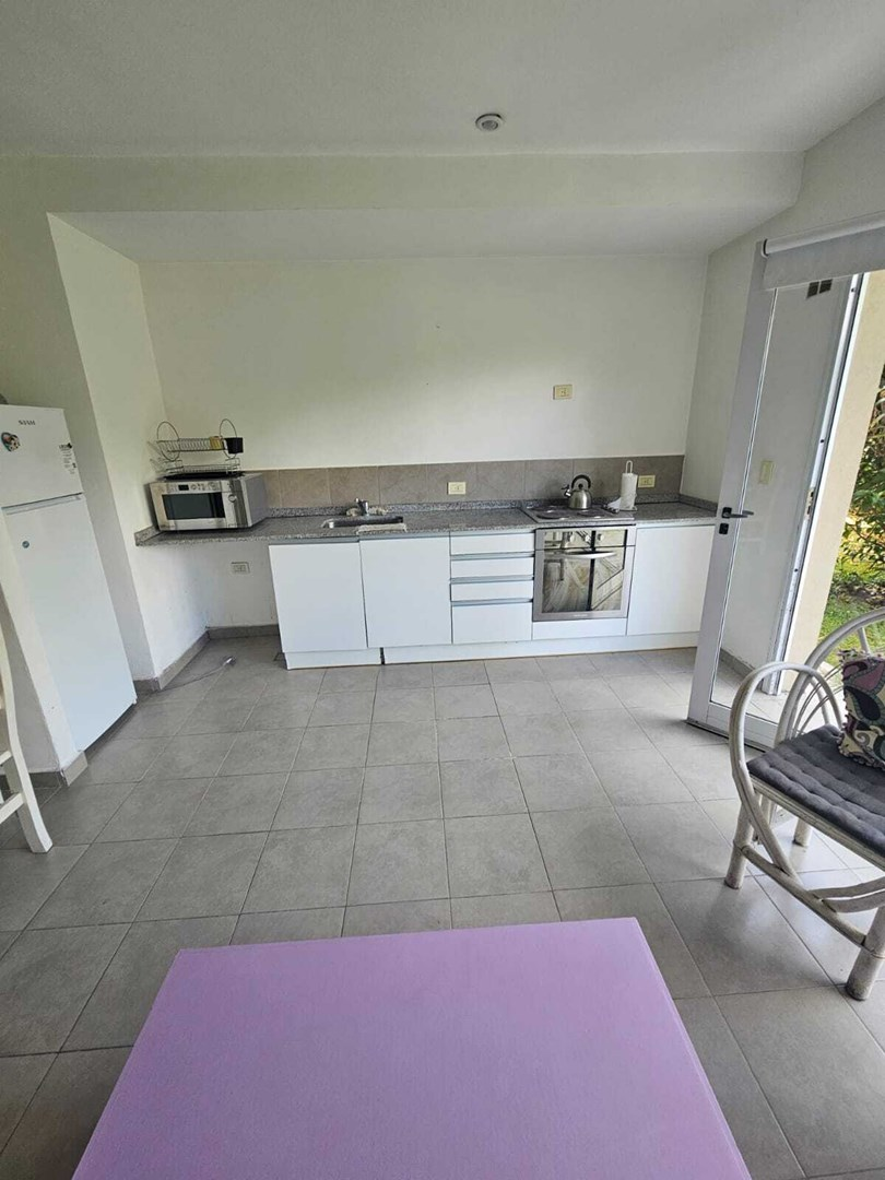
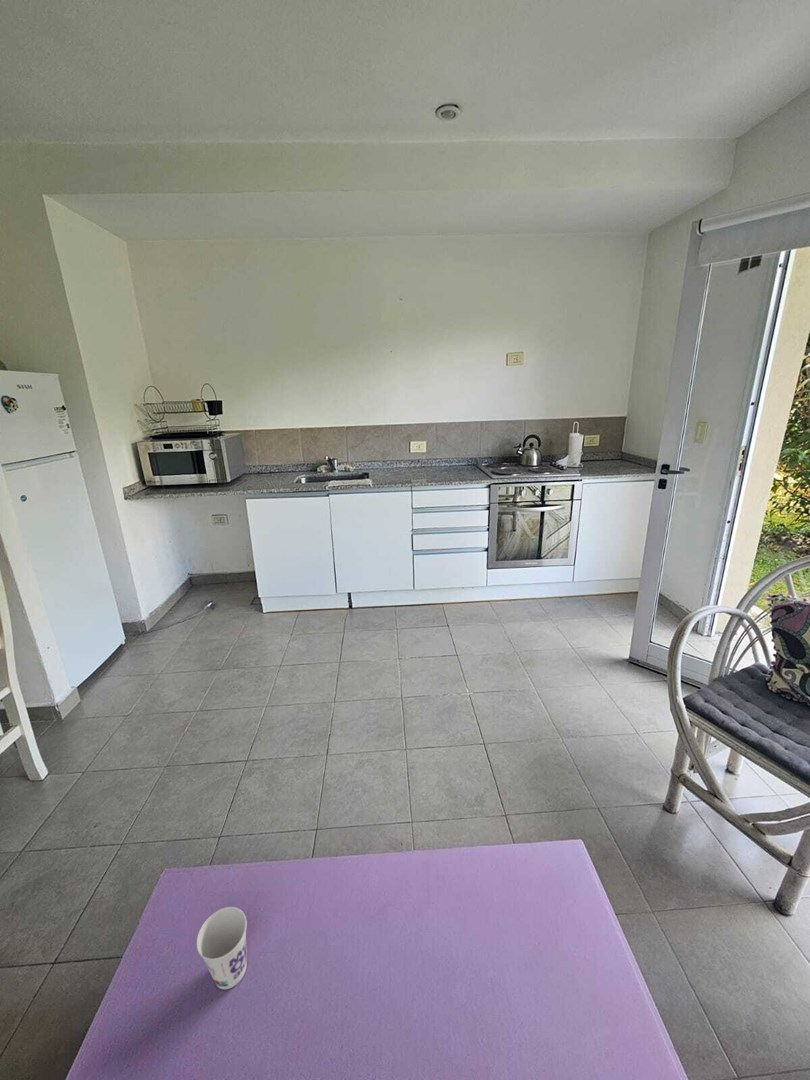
+ cup (226, 951)
